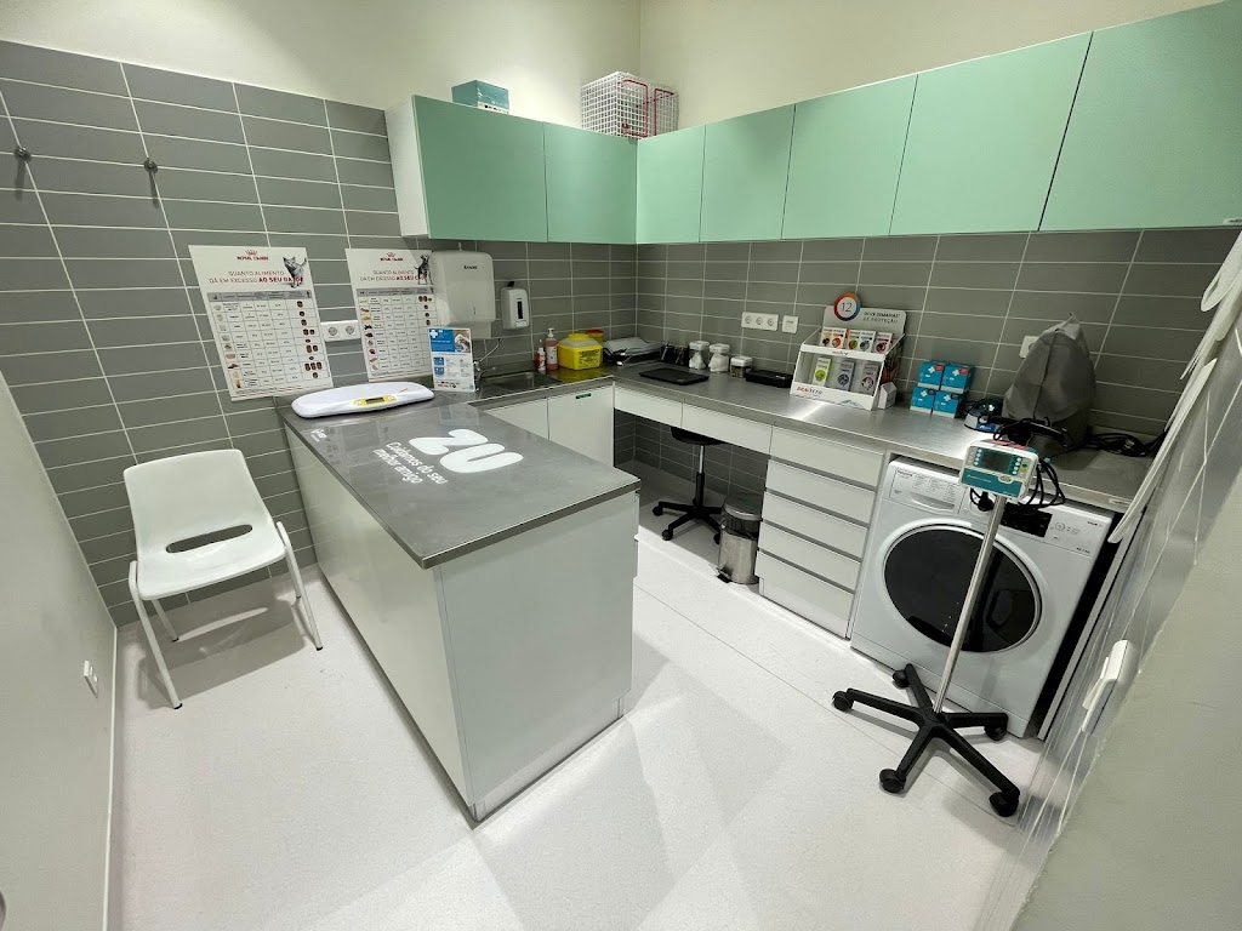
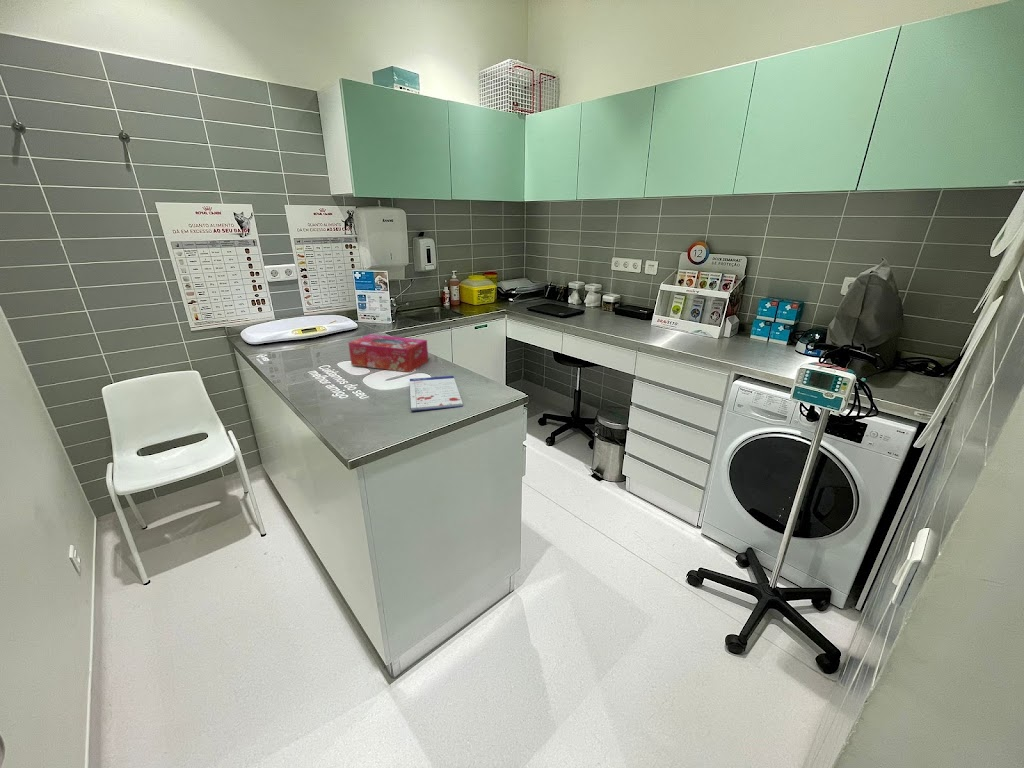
+ notepad (434, 391)
+ tissue box (389, 352)
